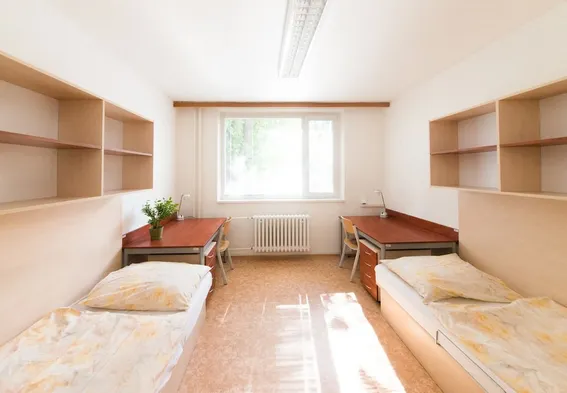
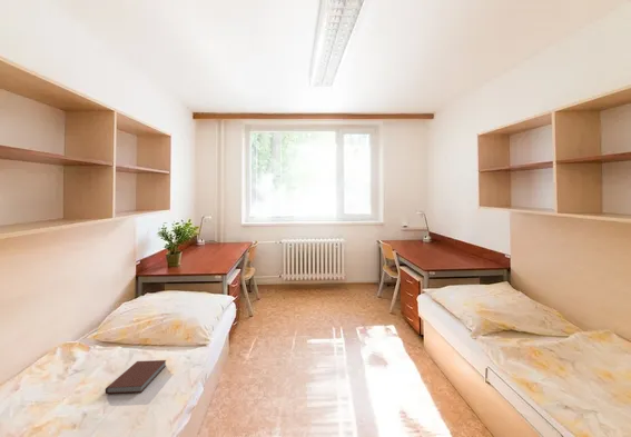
+ book (138, 375)
